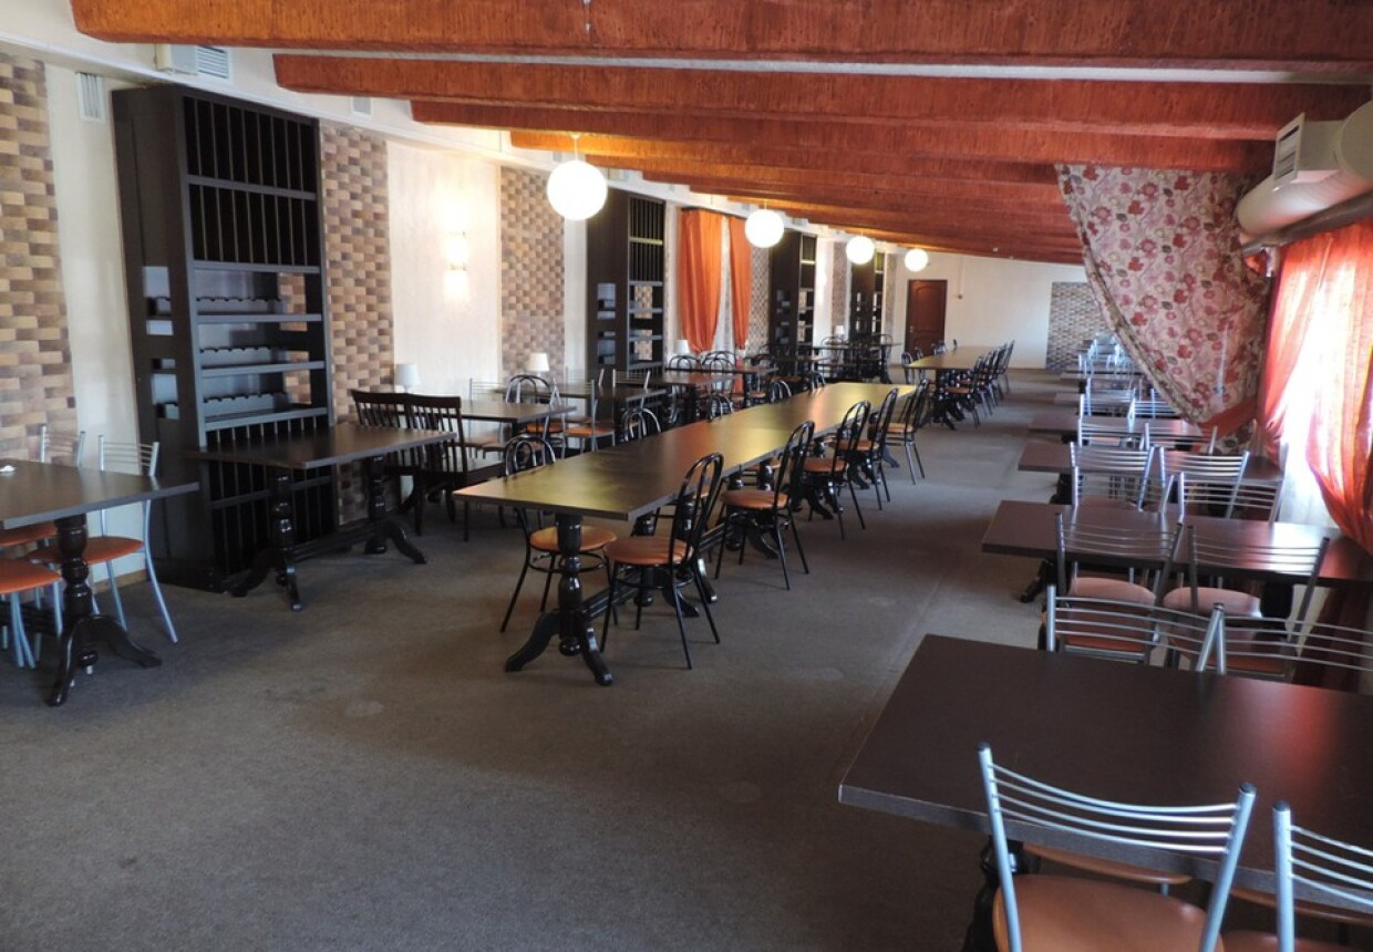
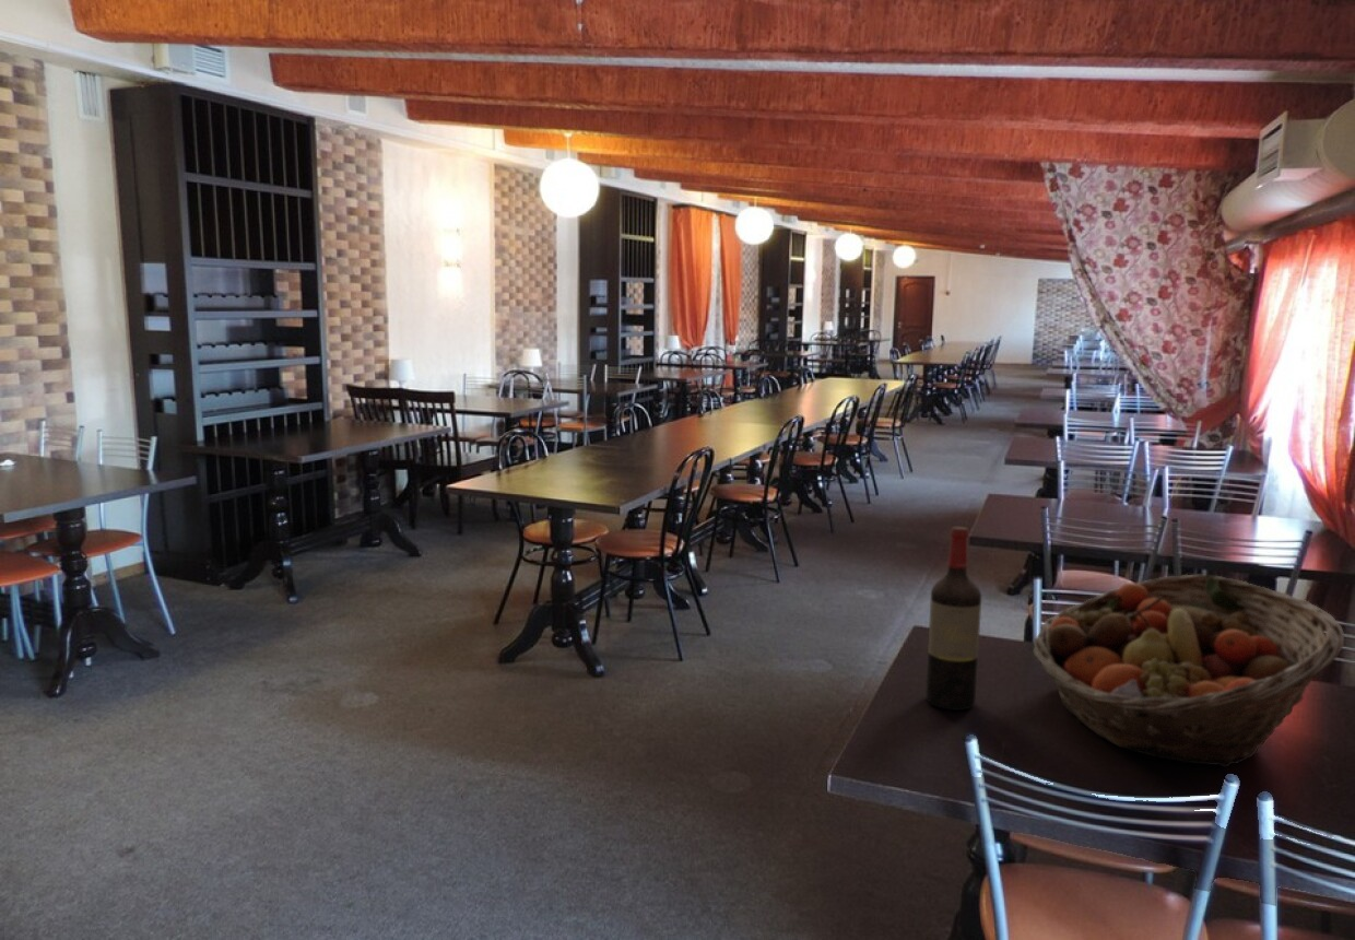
+ fruit basket (1174, 658)
+ wine bottle (954, 615)
